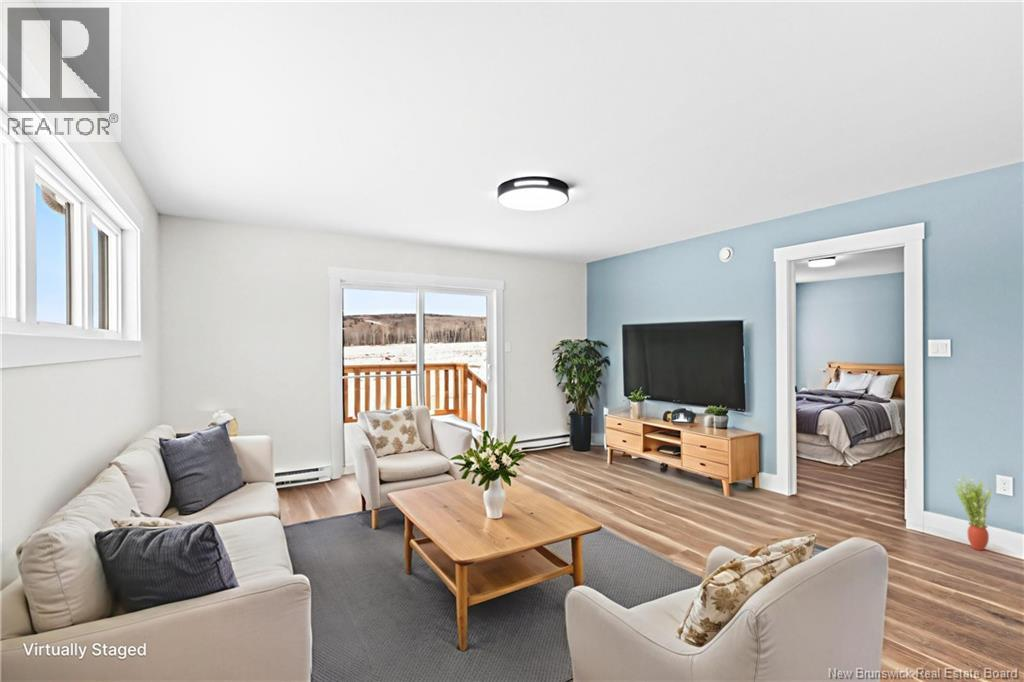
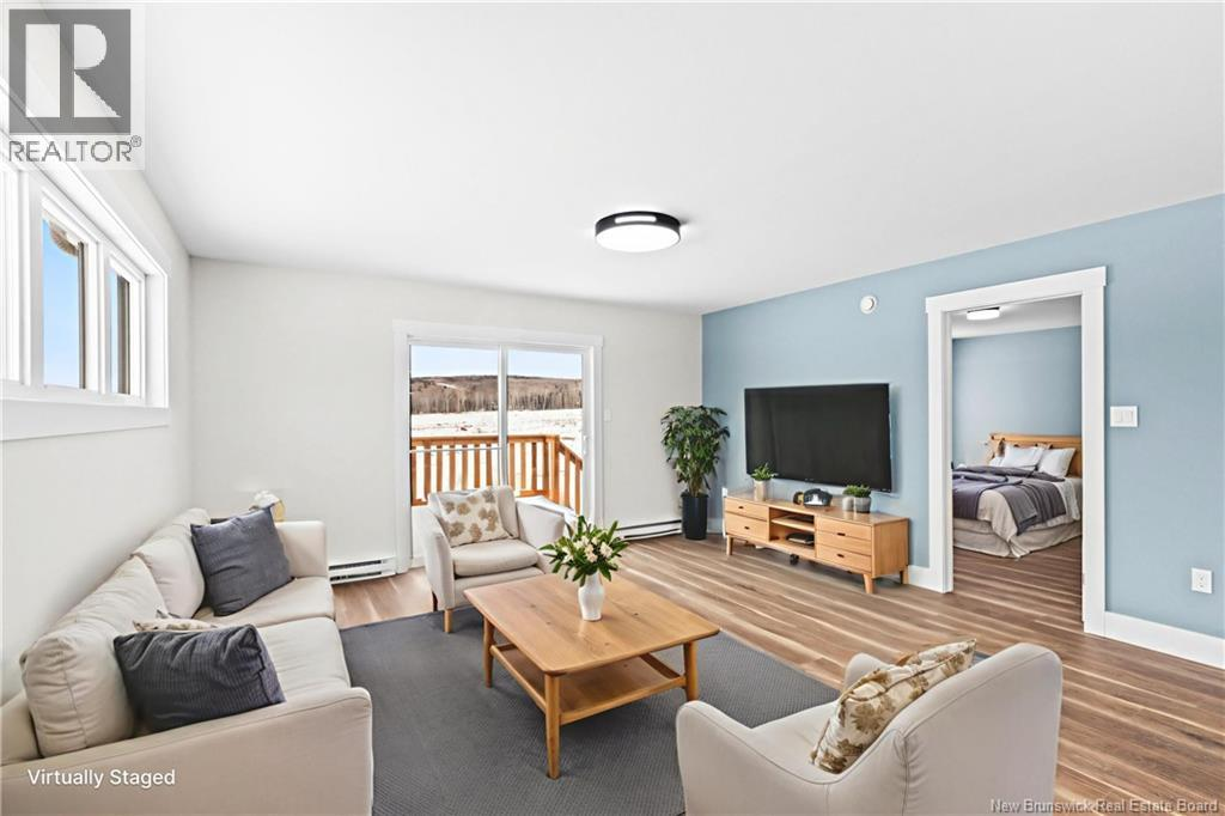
- potted plant (972, 513)
